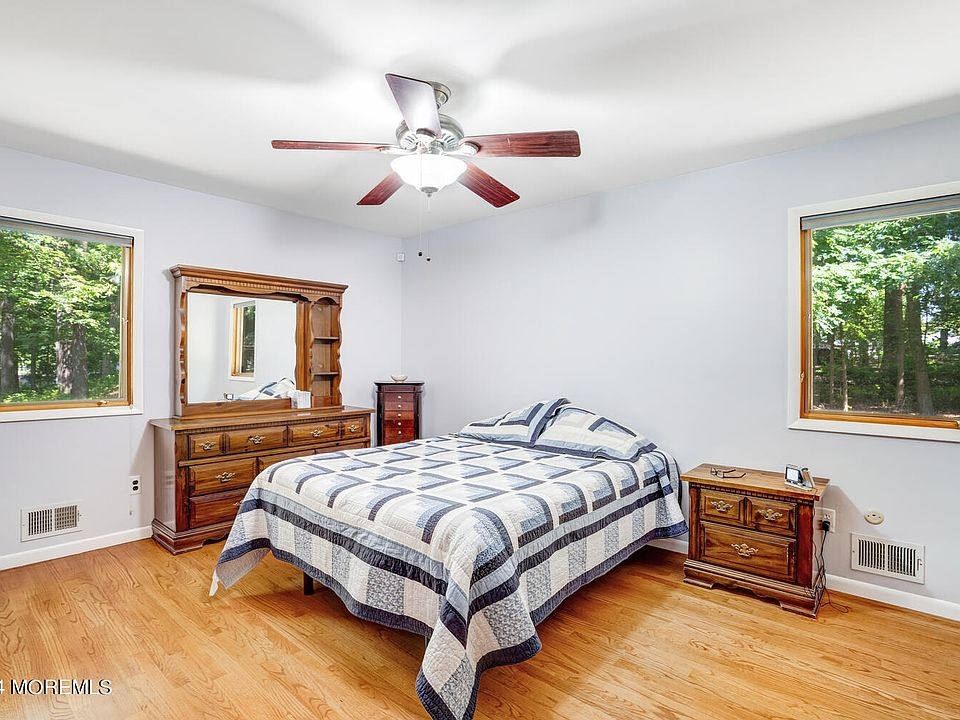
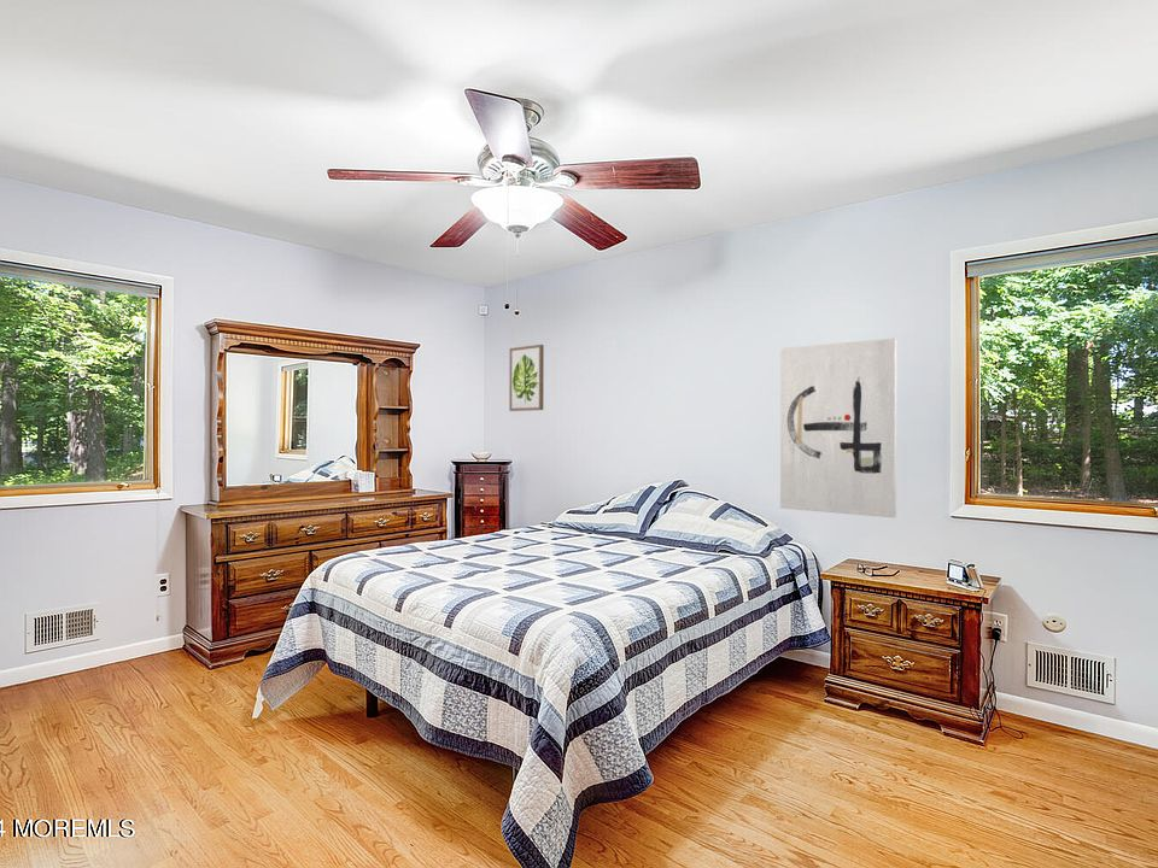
+ wall art (835, 428)
+ wall art (526, 379)
